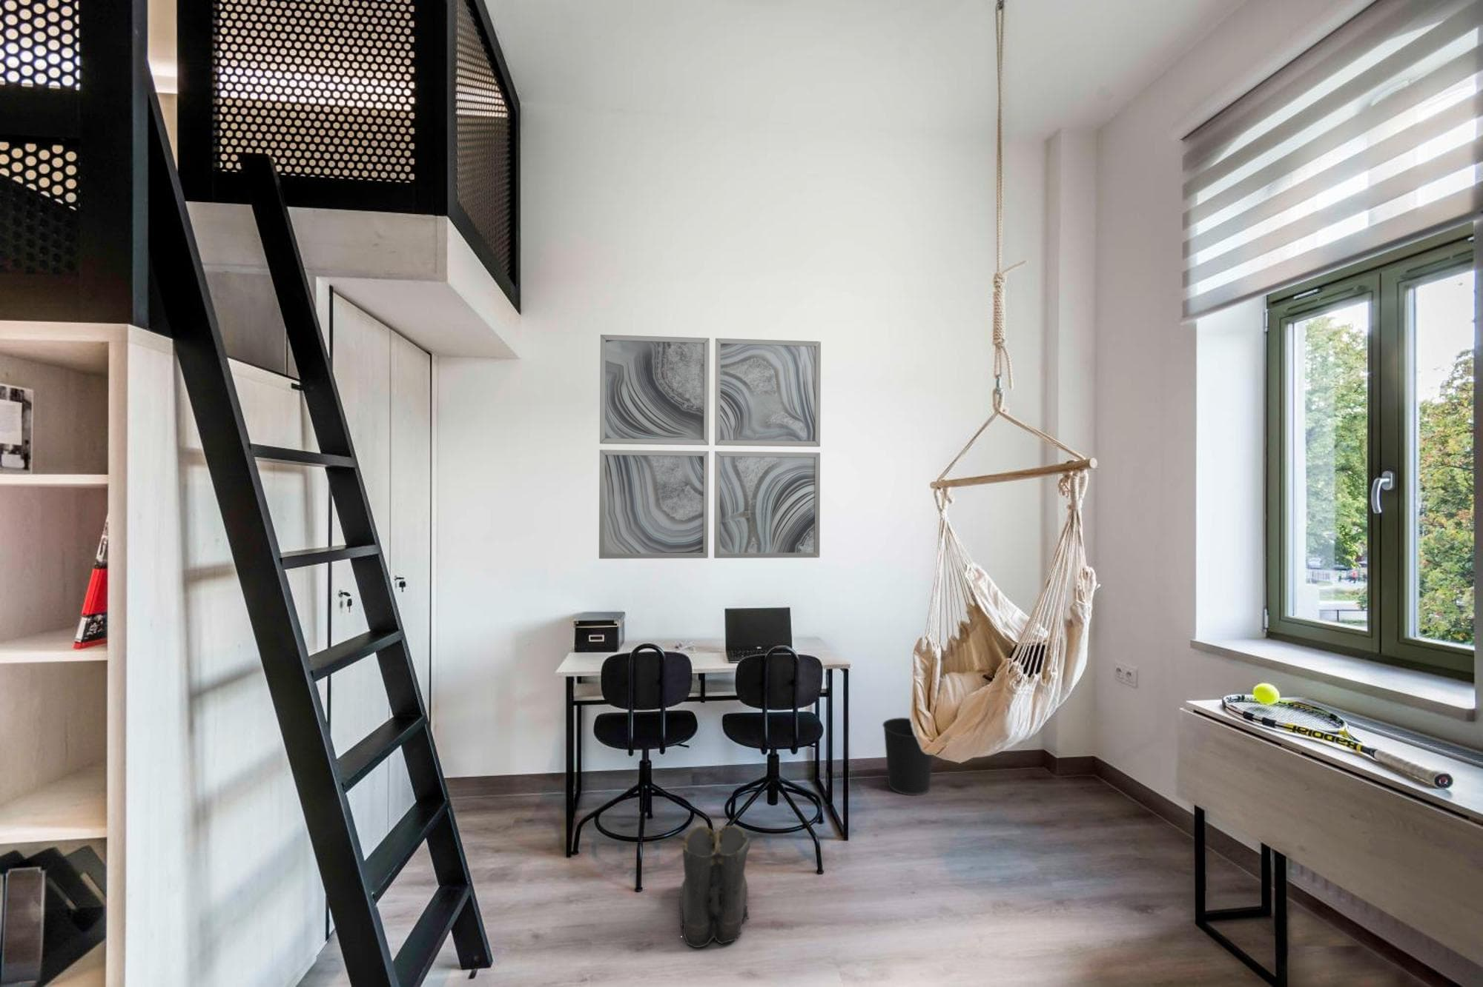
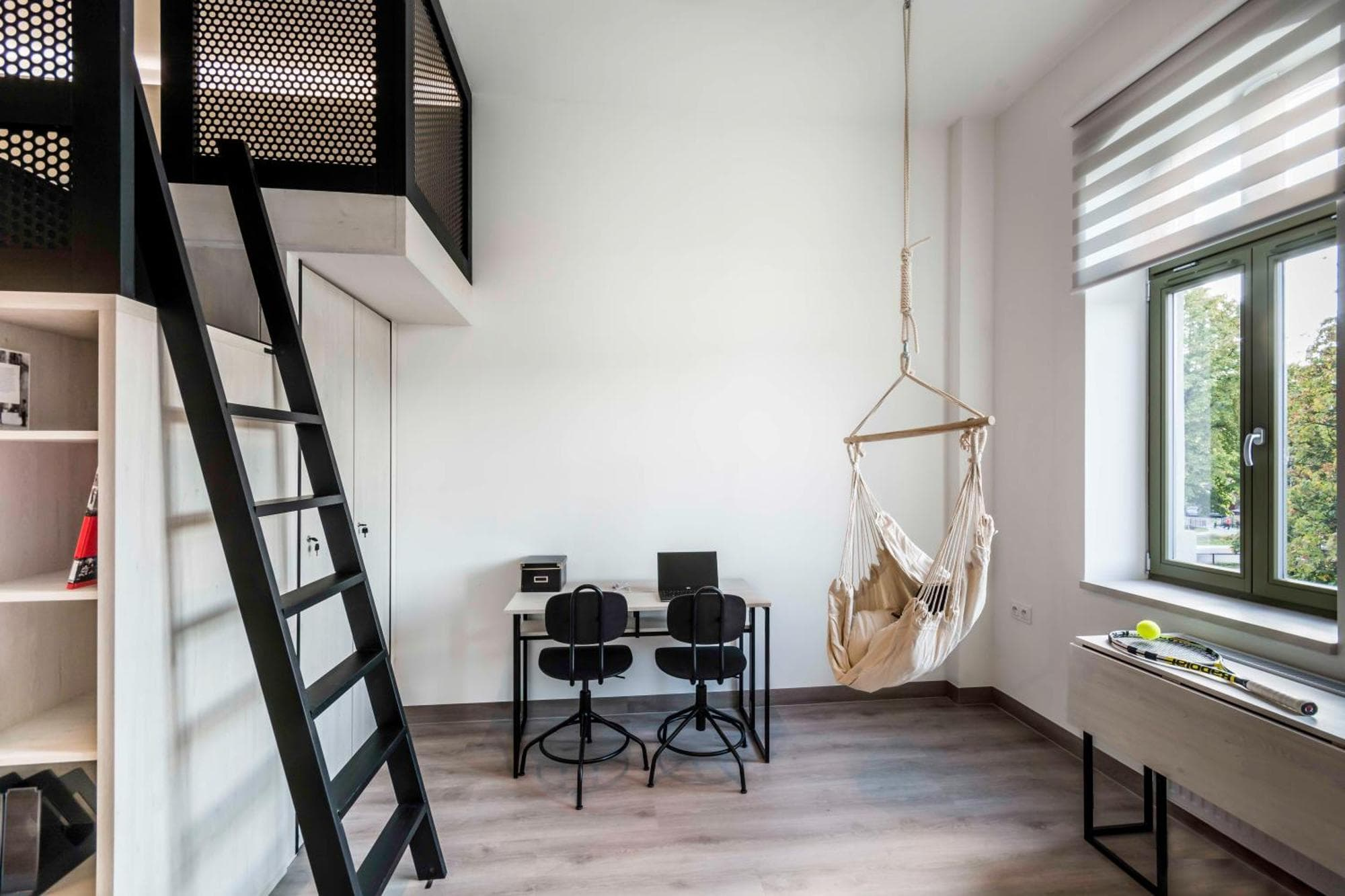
- boots (714, 868)
- wastebasket (909, 756)
- wall art (714, 445)
